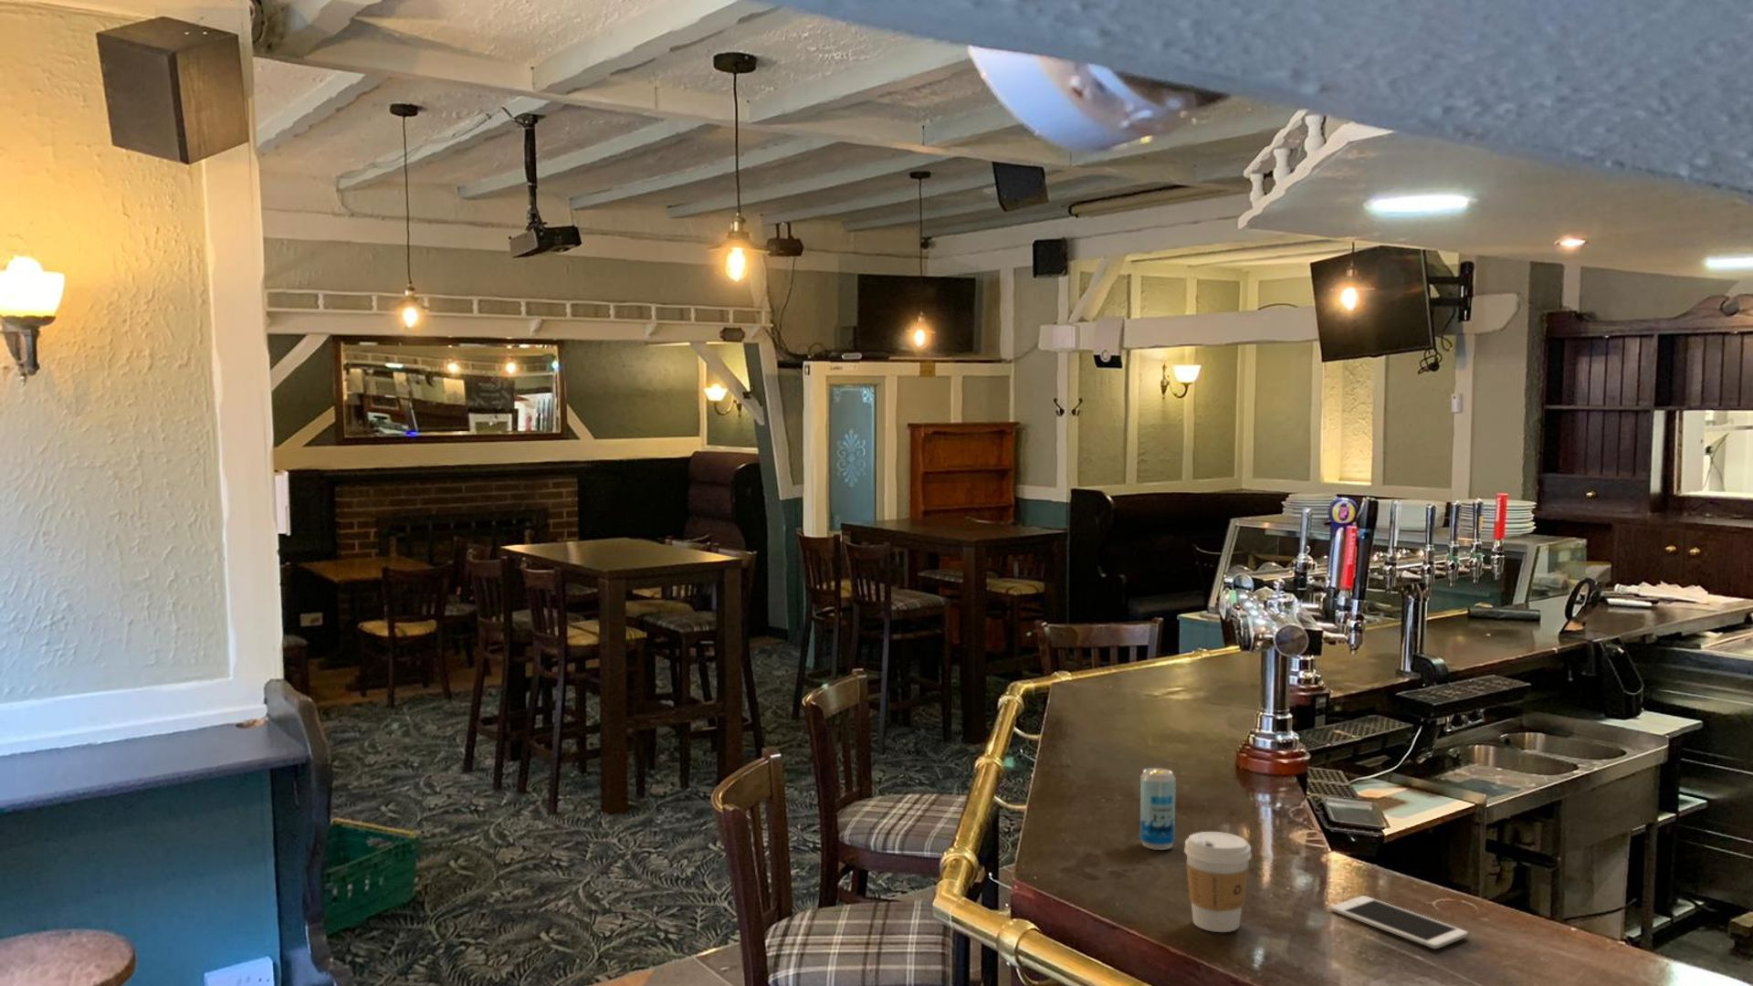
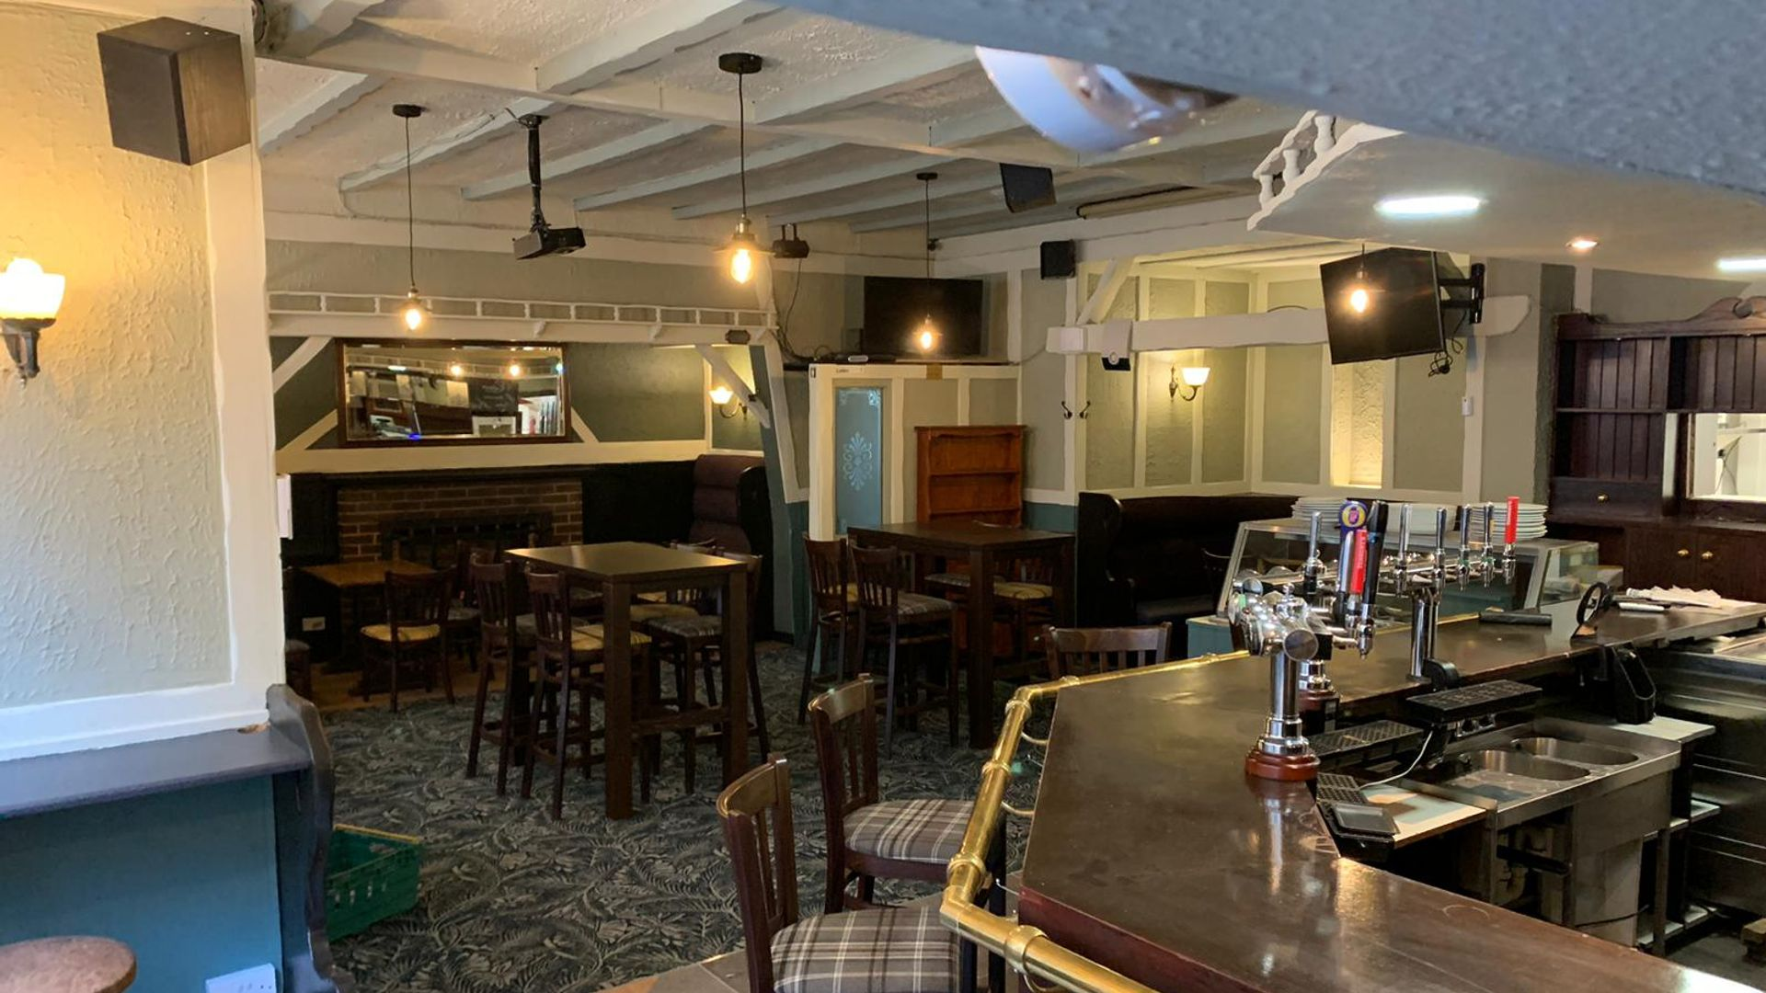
- beverage can (1158, 808)
- cell phone (1397, 920)
- coffee cup (1217, 880)
